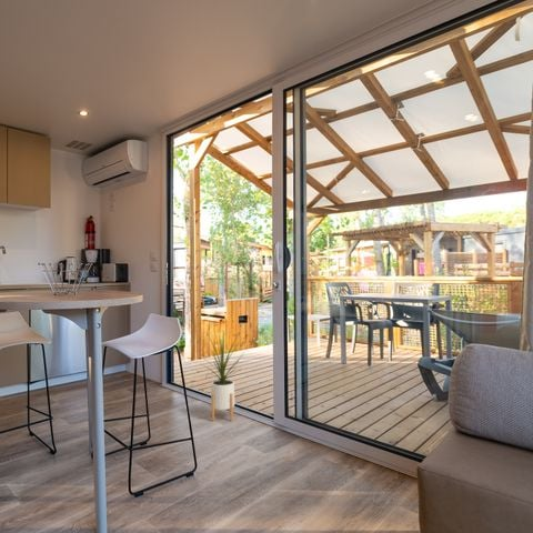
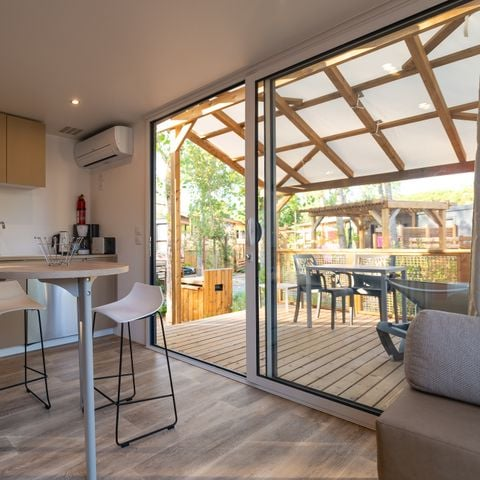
- house plant (223, 371)
